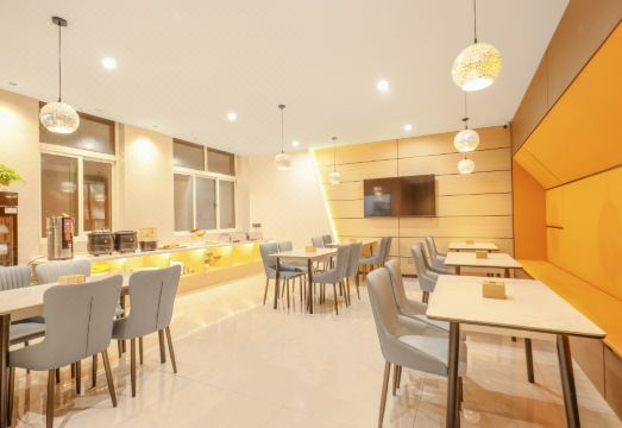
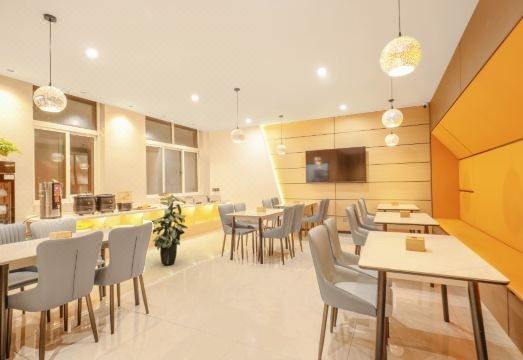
+ indoor plant (168, 228)
